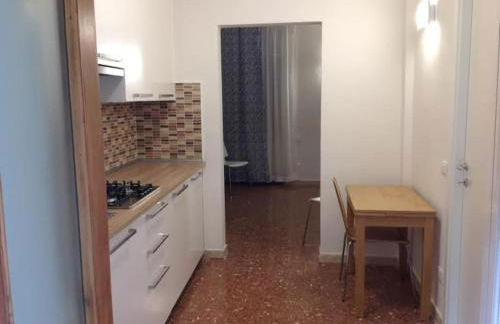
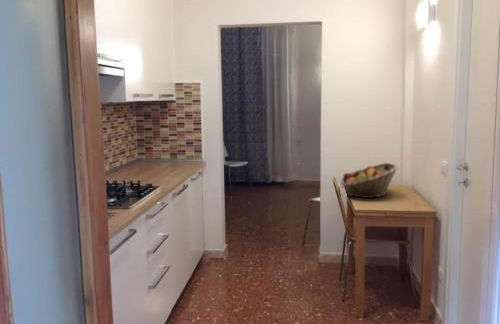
+ fruit basket (368, 179)
